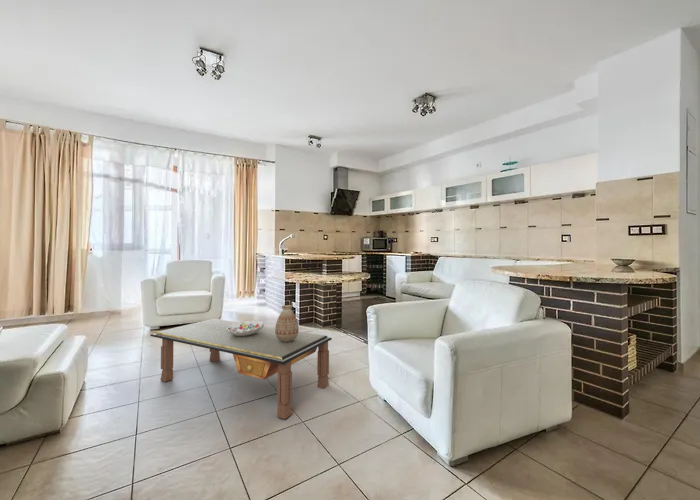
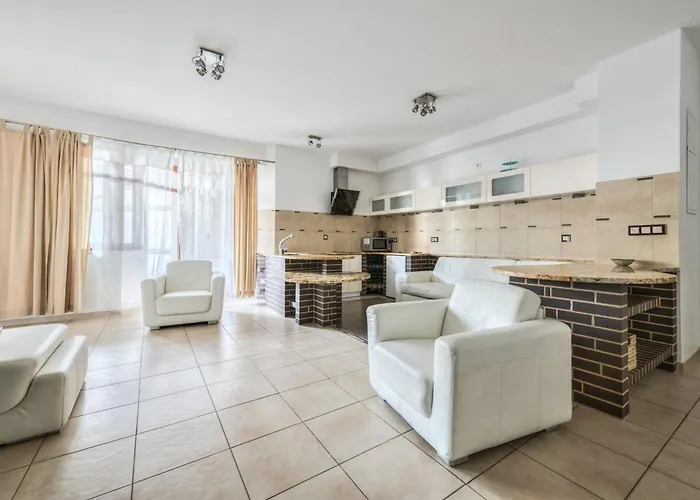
- coffee table (238, 358)
- vase (287, 323)
- decorative bowl (245, 328)
